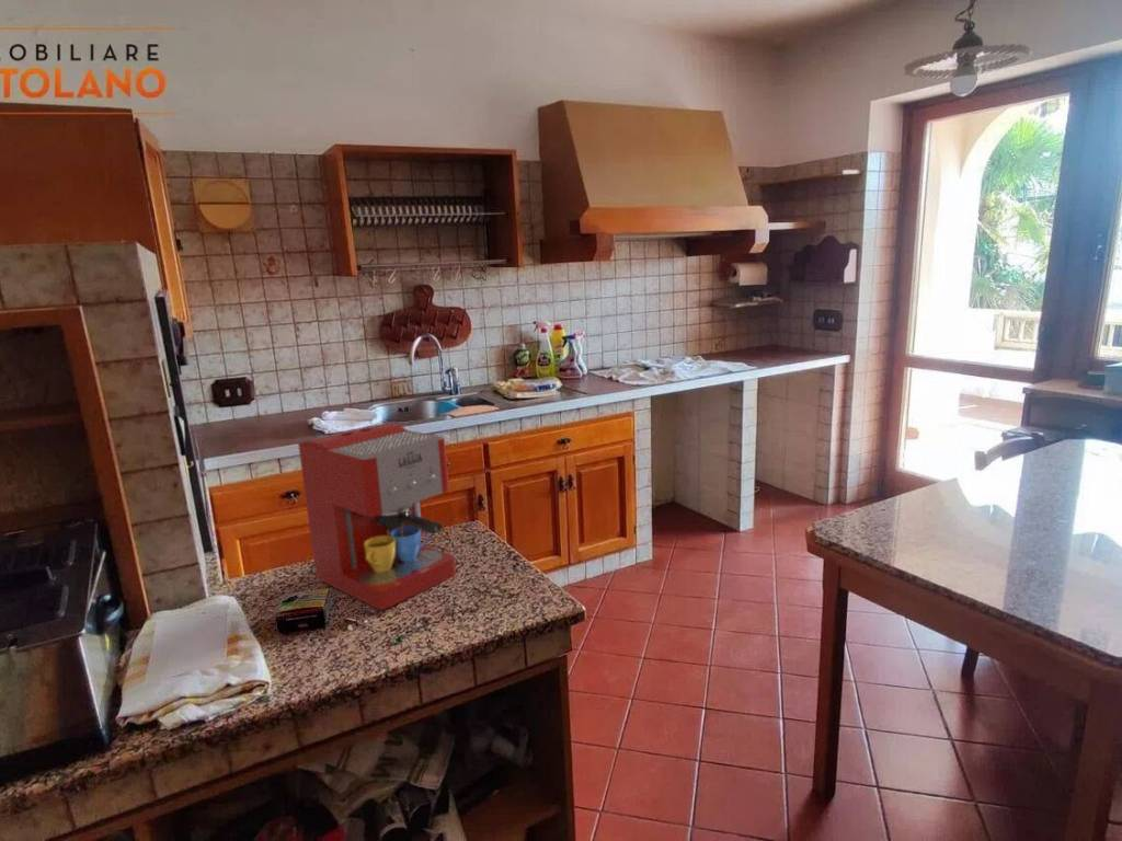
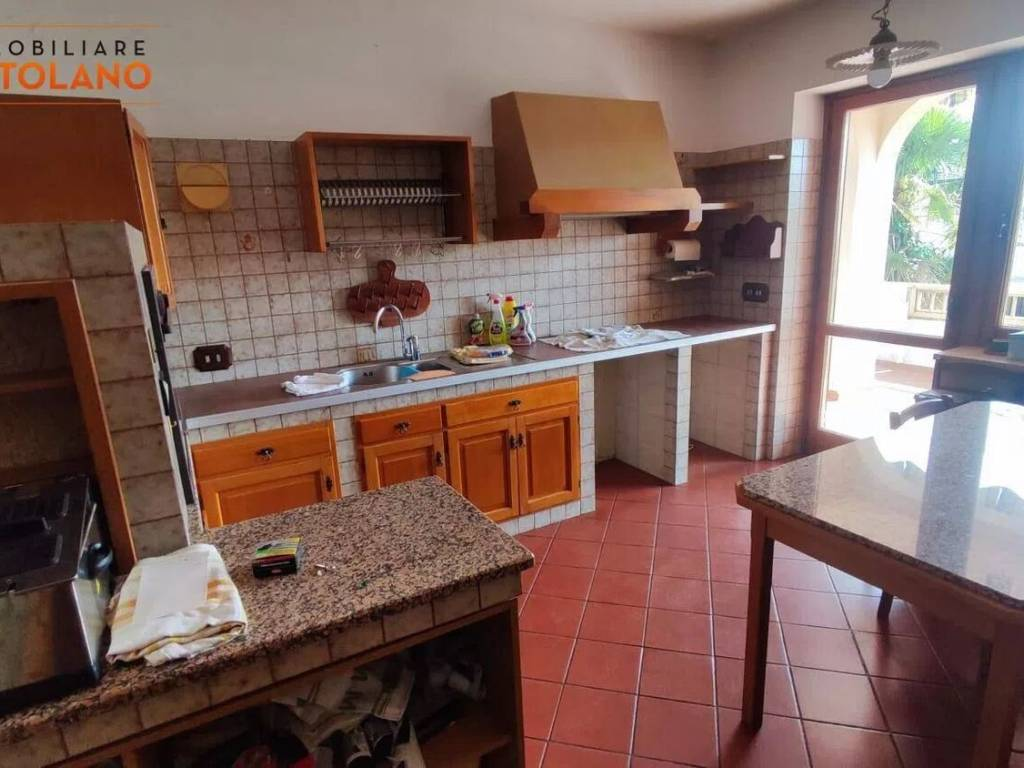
- coffee maker (378, 507)
